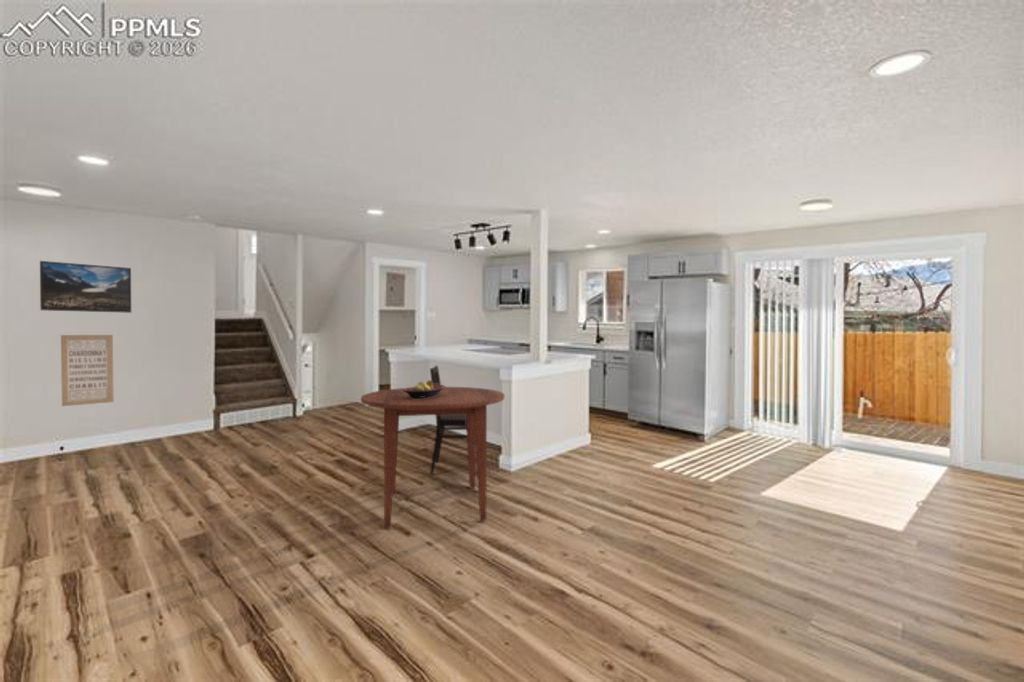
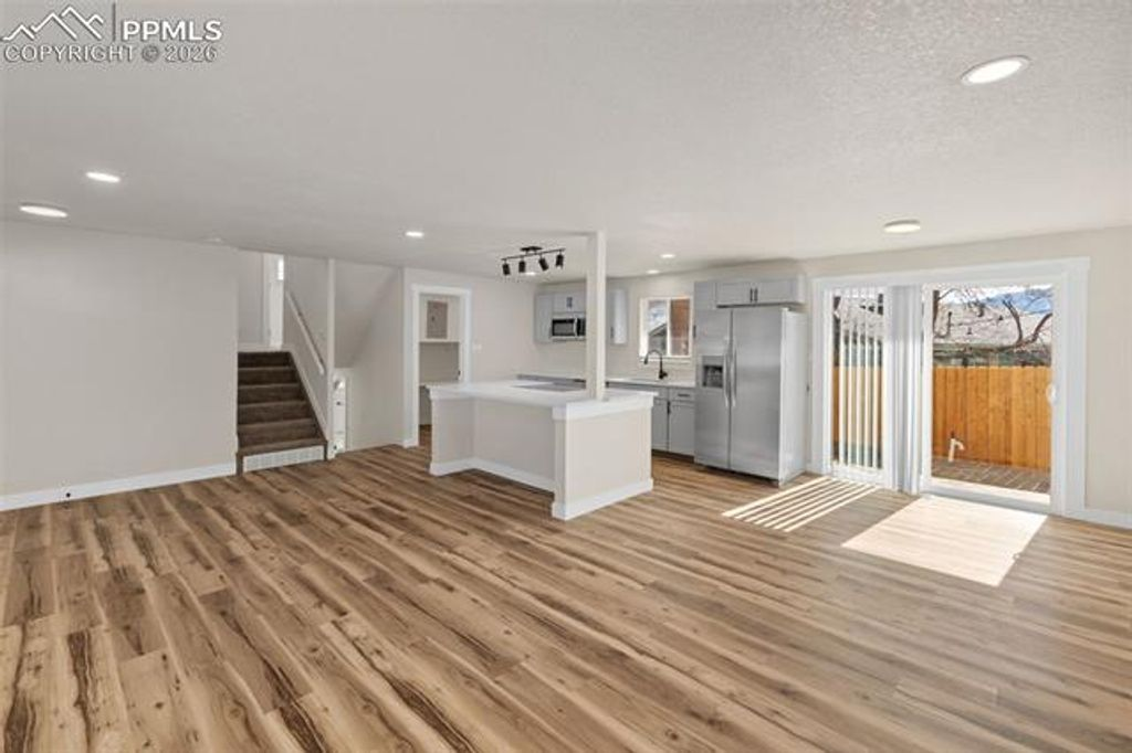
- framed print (87, 288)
- wall art (87, 369)
- dining chair (458, 417)
- dining table (467, 449)
- fruit bowl (424, 388)
